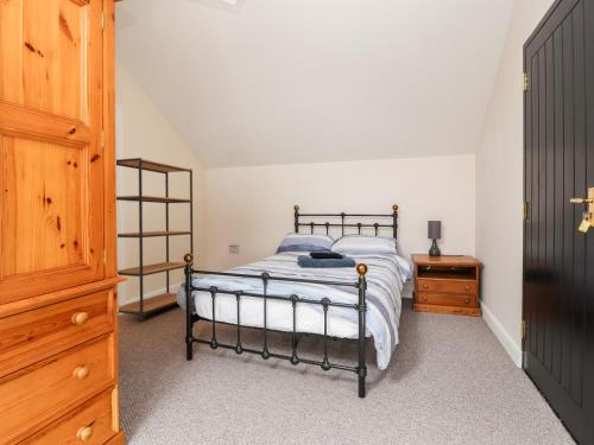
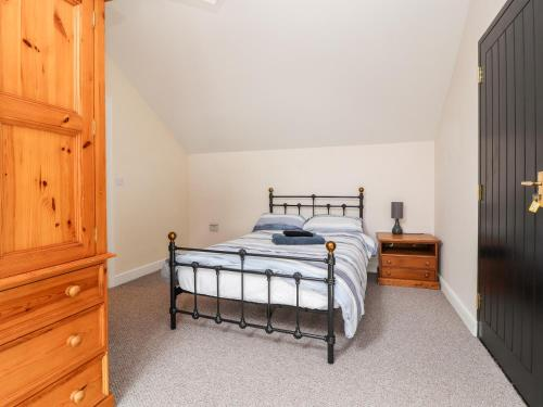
- bookshelf (153, 236)
